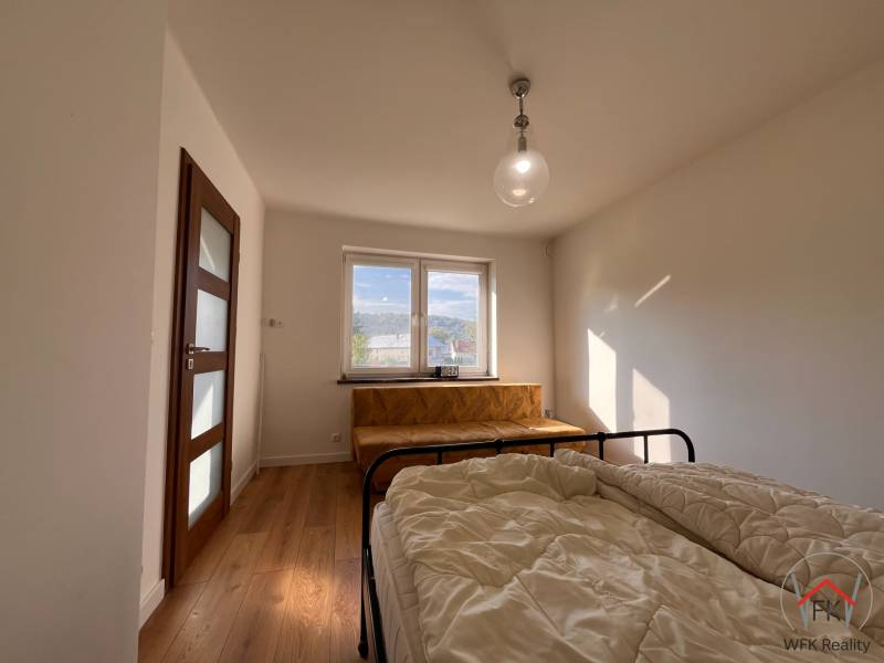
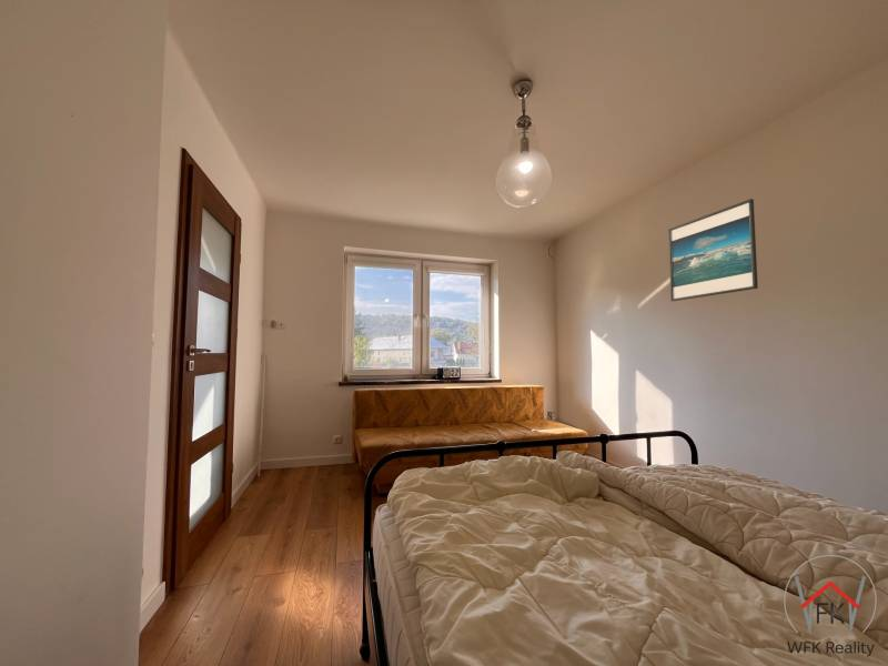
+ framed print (707, 255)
